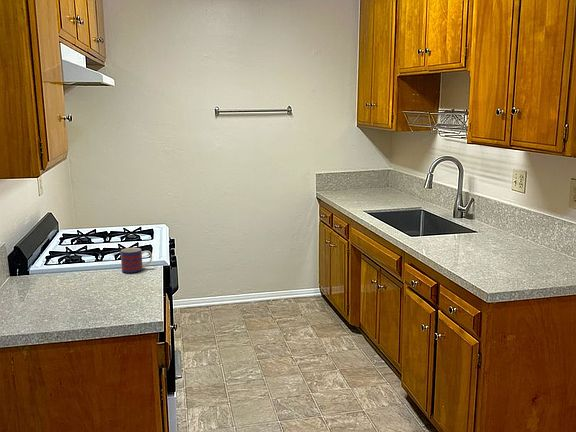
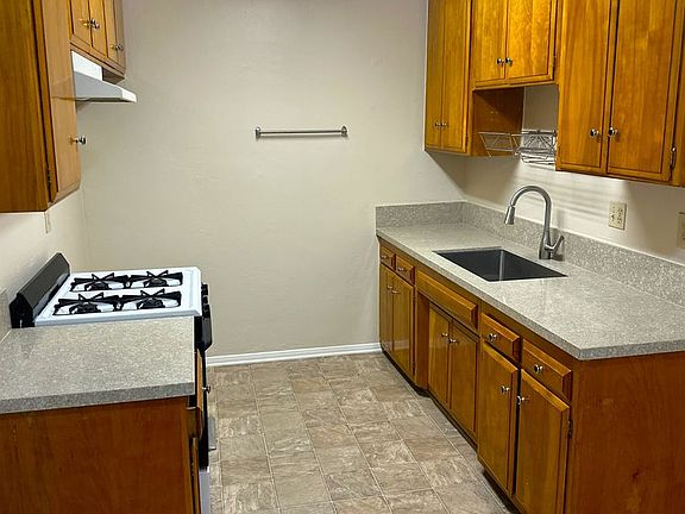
- mug (136, 259)
